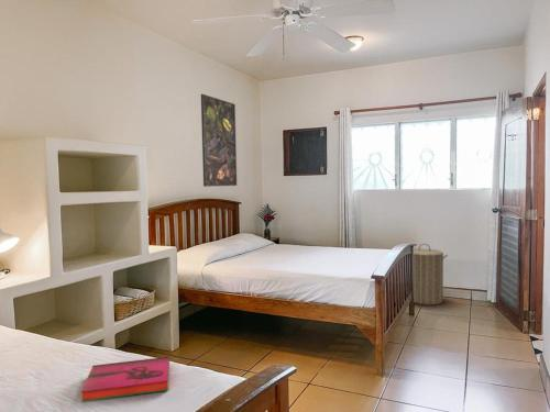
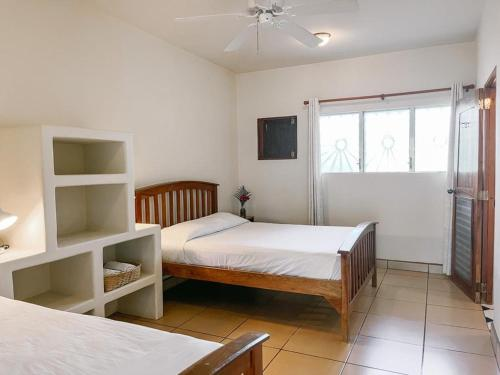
- laundry hamper (425, 271)
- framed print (220, 143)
- hardback book (129, 377)
